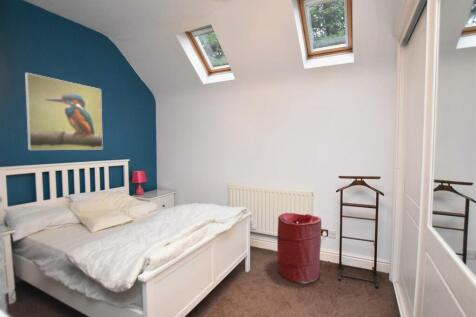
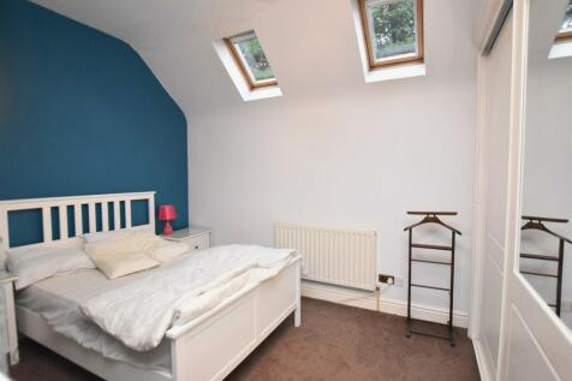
- laundry hamper (298, 243)
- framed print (68, 116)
